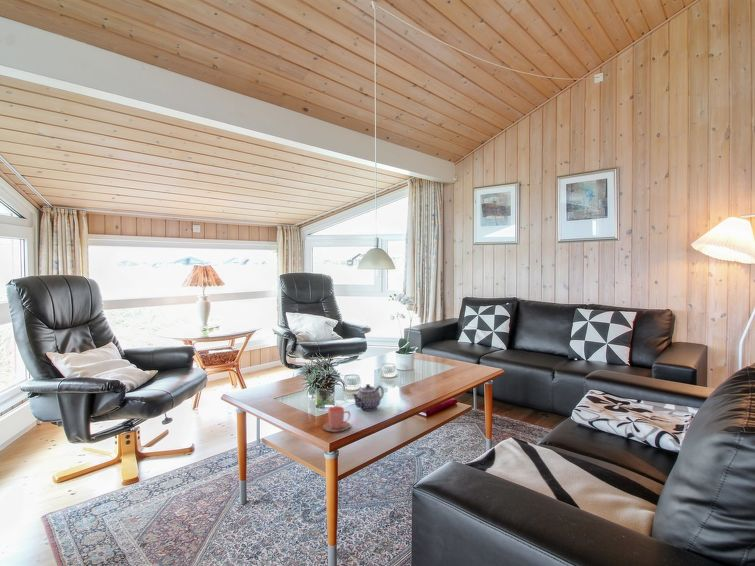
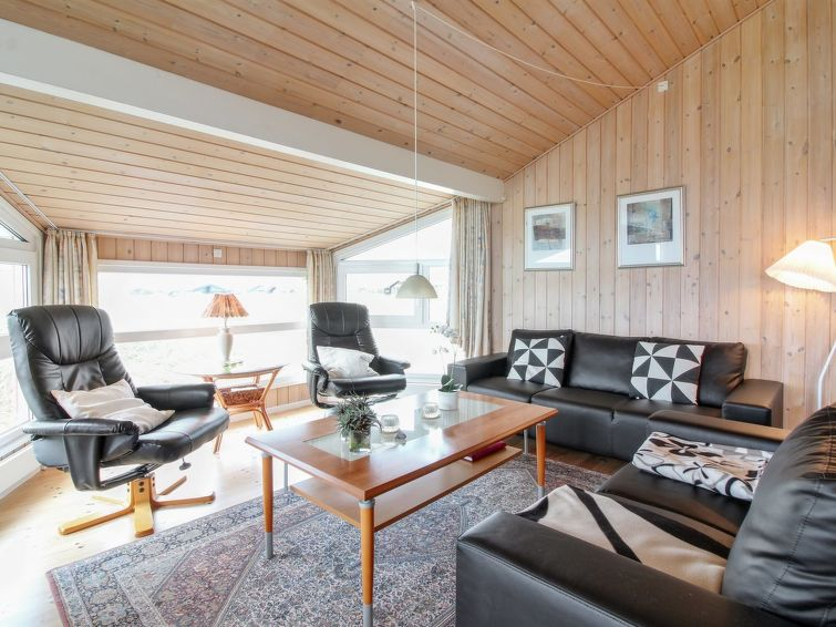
- cup (336, 417)
- teapot (368, 396)
